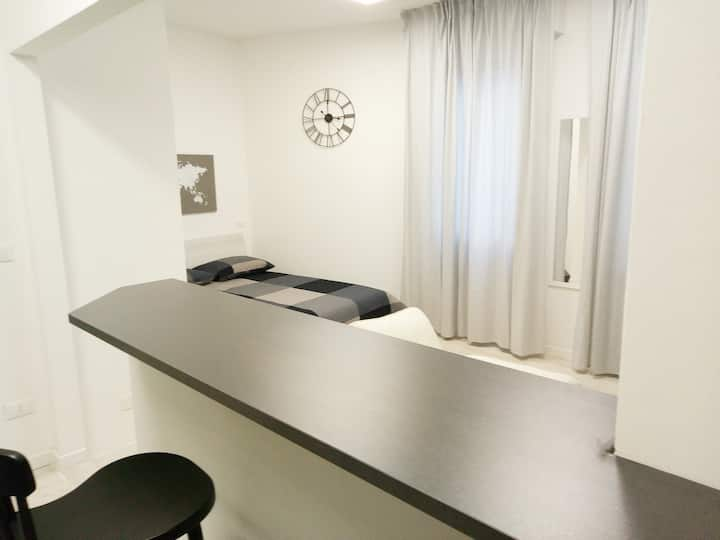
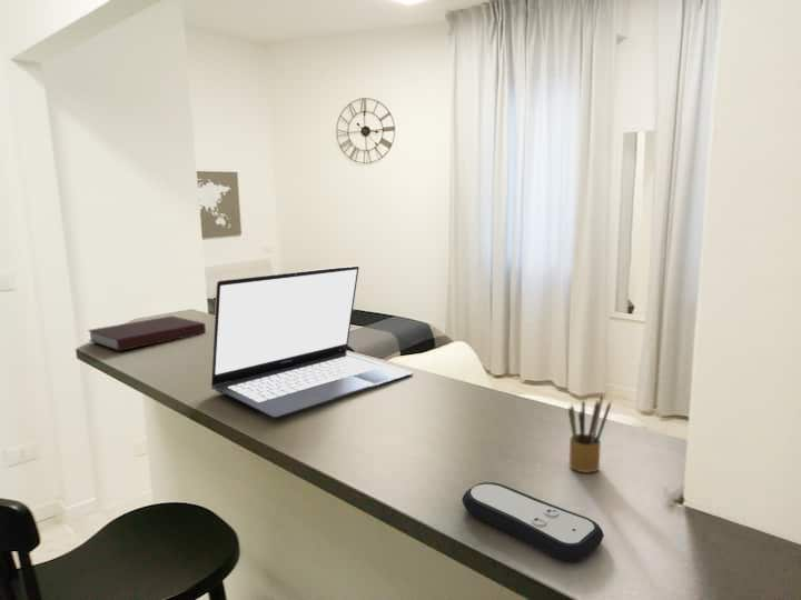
+ laptop (314, 329)
+ pencil box (585, 434)
+ remote control (526, 516)
+ notebook (148, 331)
